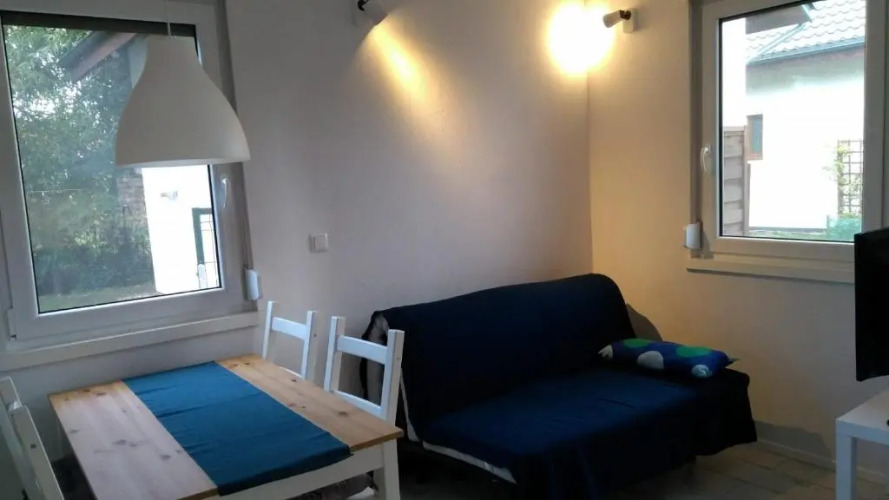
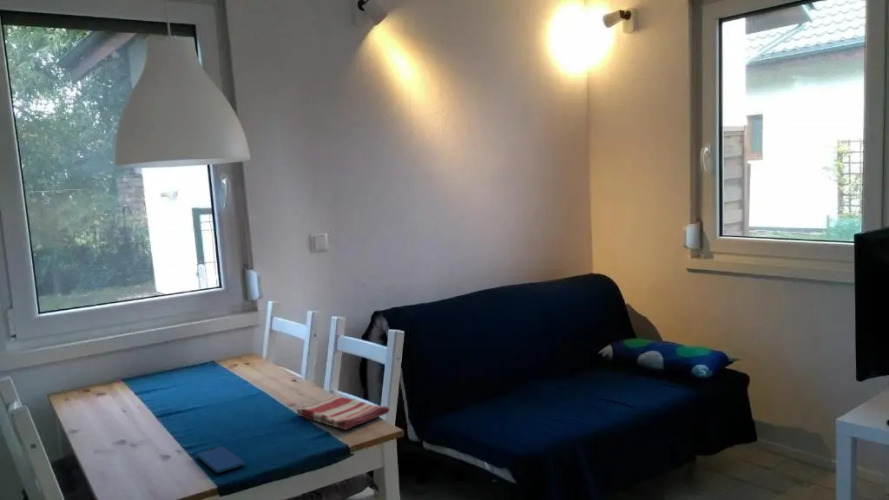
+ smartphone (220, 458)
+ dish towel (342, 410)
